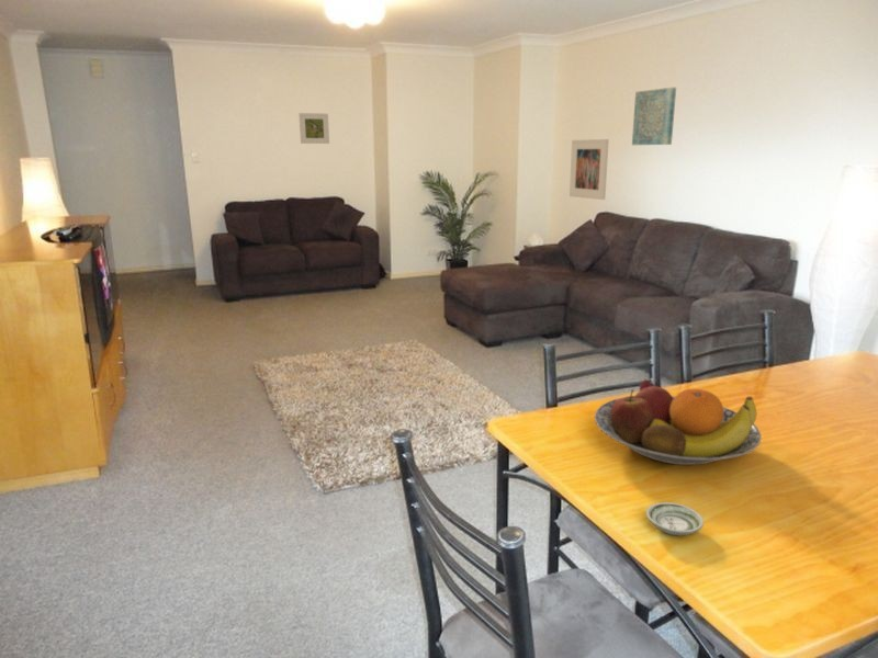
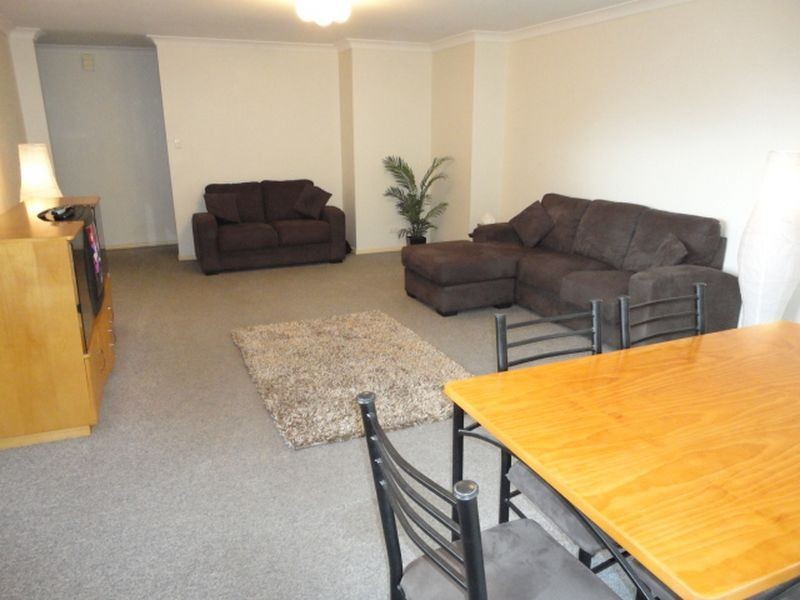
- wall art (653, 117)
- saucer (674, 521)
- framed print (314, 128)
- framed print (587, 169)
- fruit bowl (675, 417)
